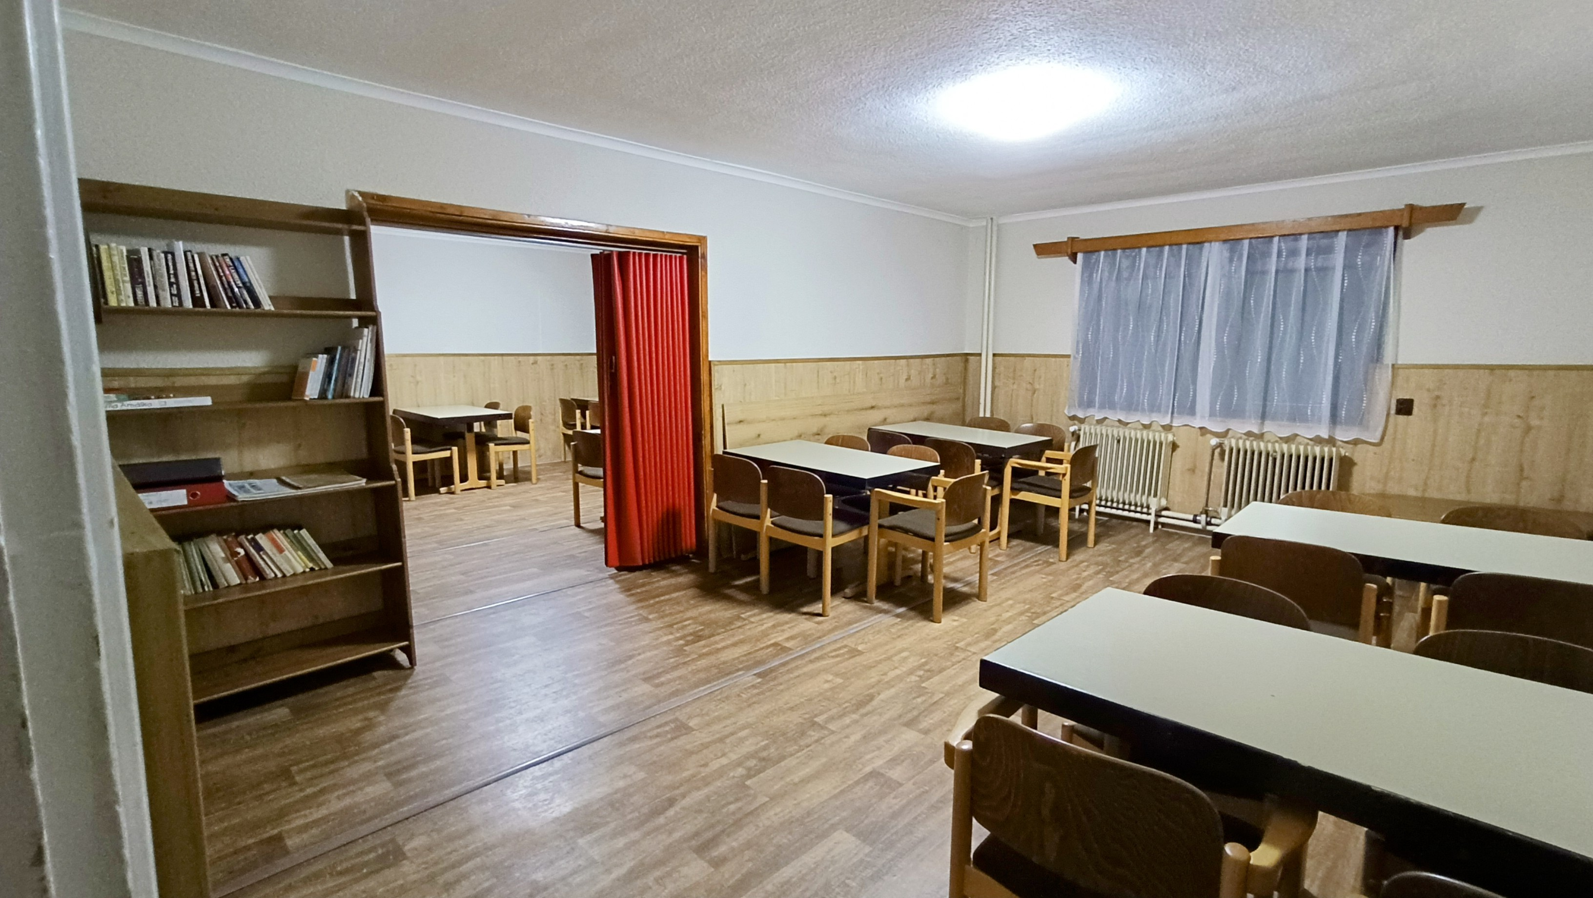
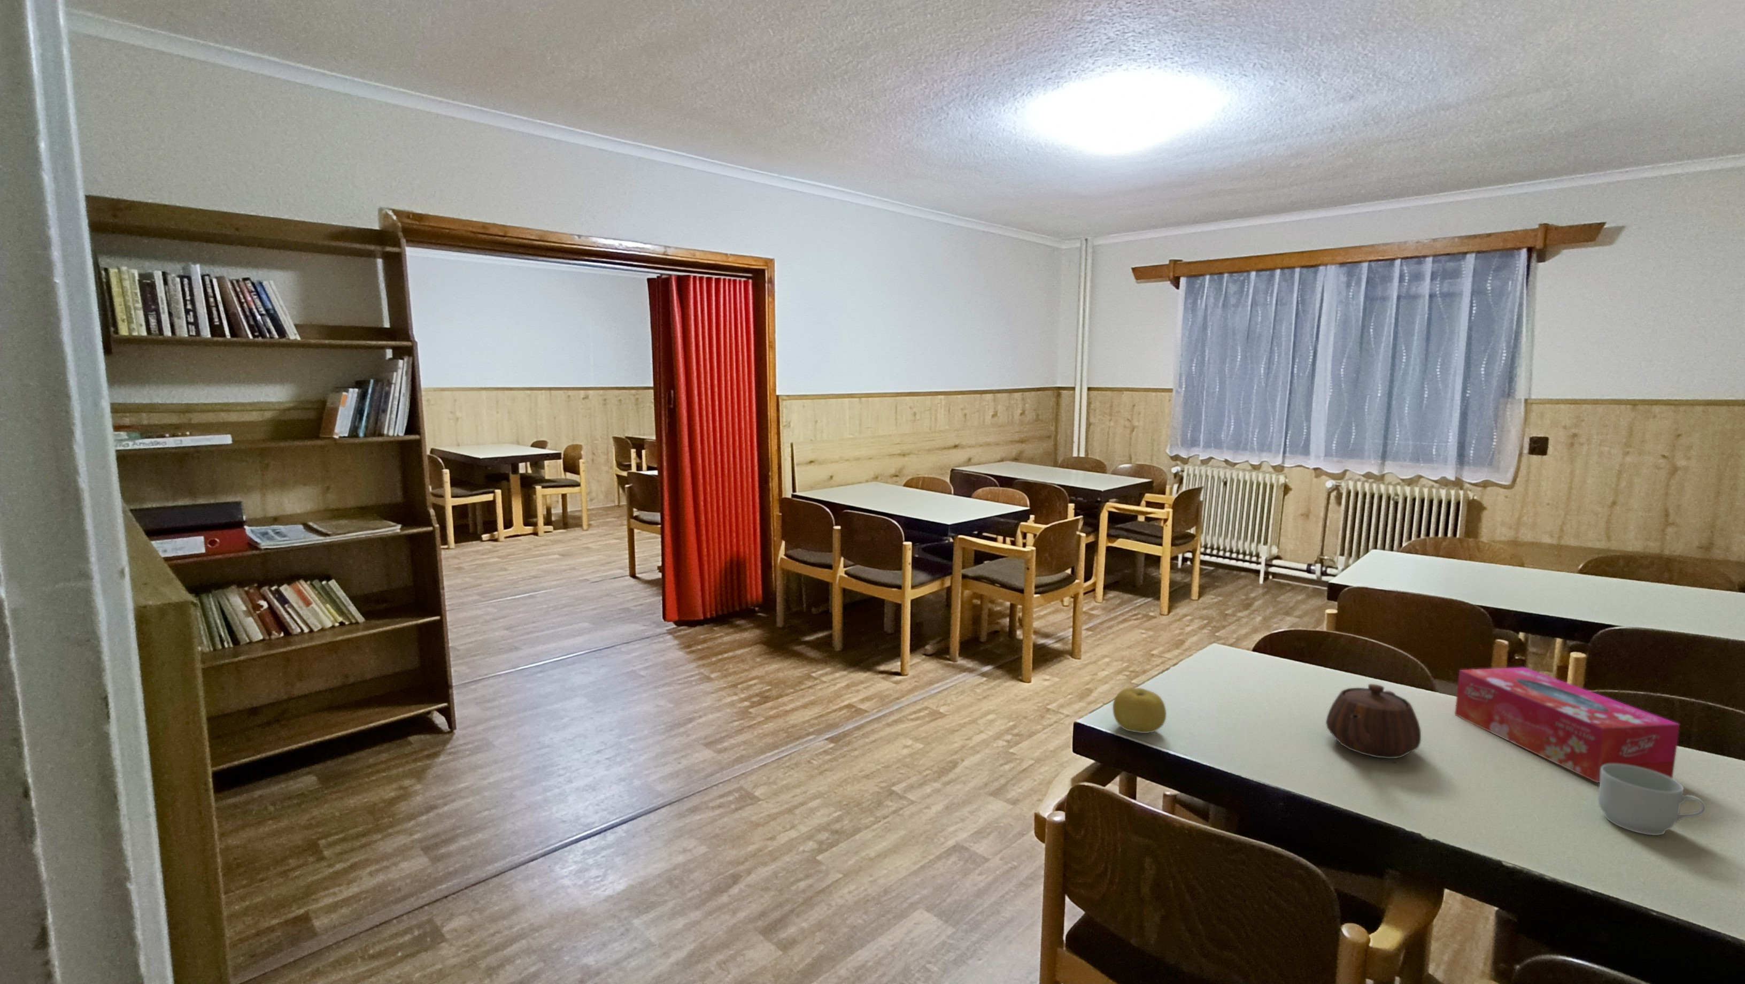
+ fruit (1140, 710)
+ mug (1649, 803)
+ teapot (1372, 717)
+ tissue box (1557, 719)
